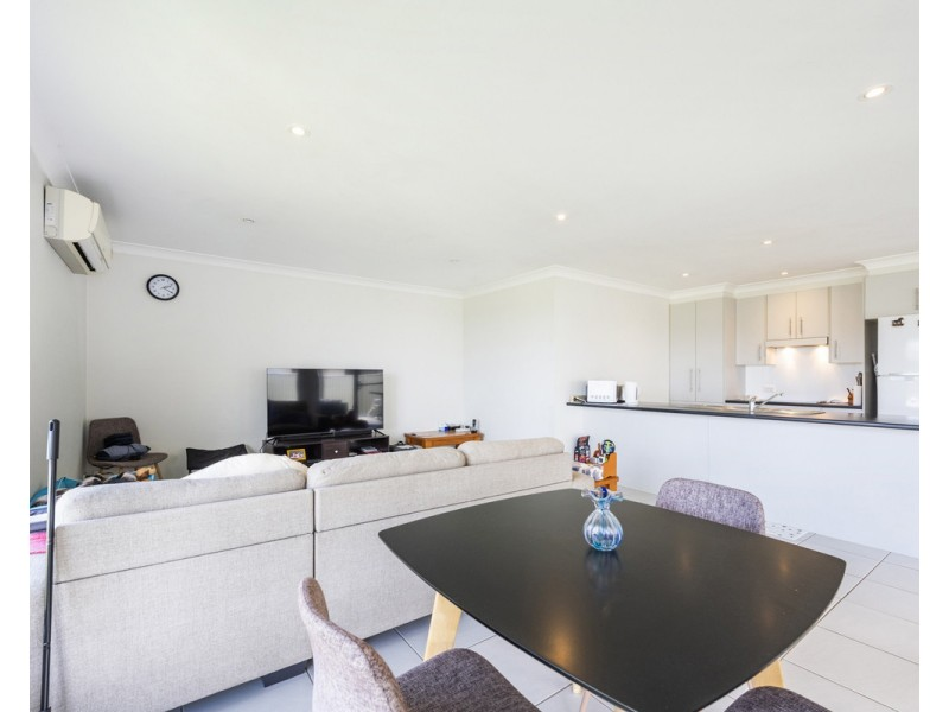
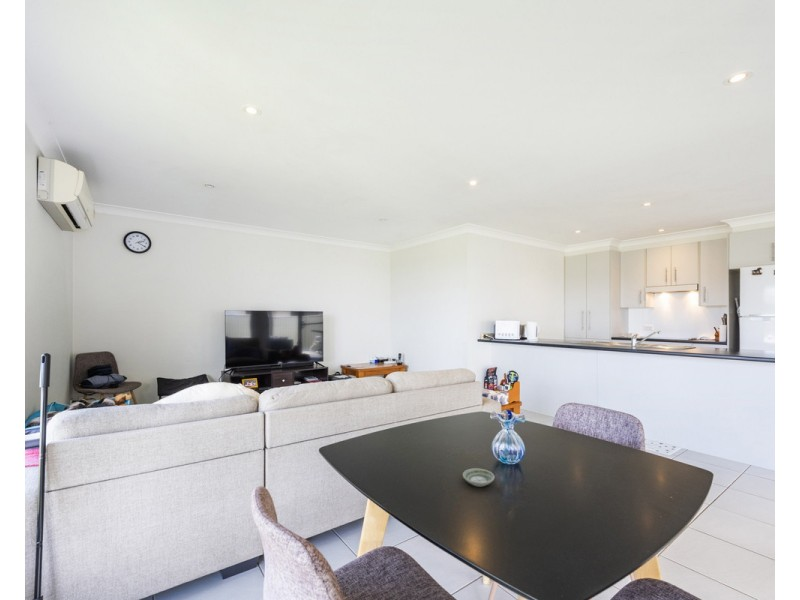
+ saucer (478, 478)
